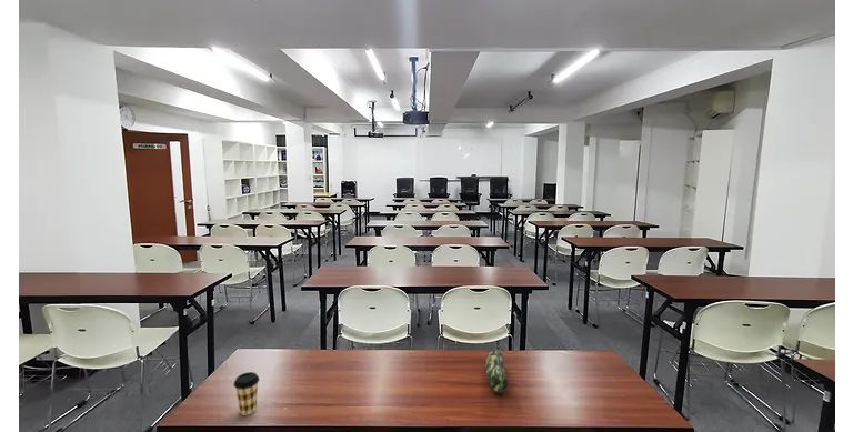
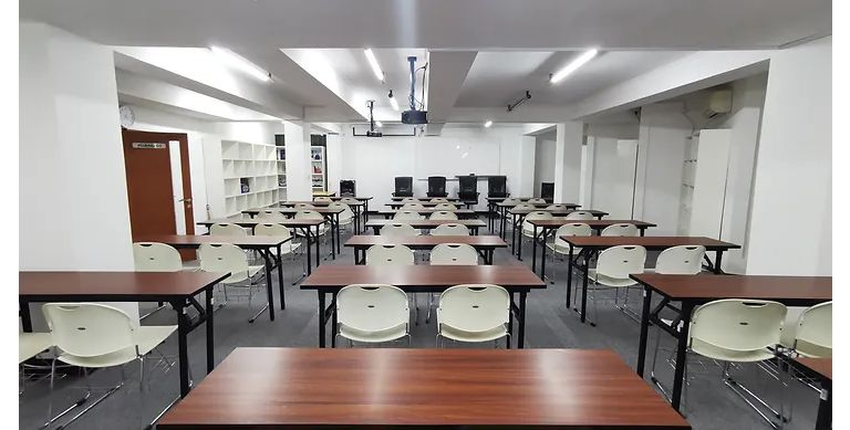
- coffee cup (247, 393)
- pencil case (495, 369)
